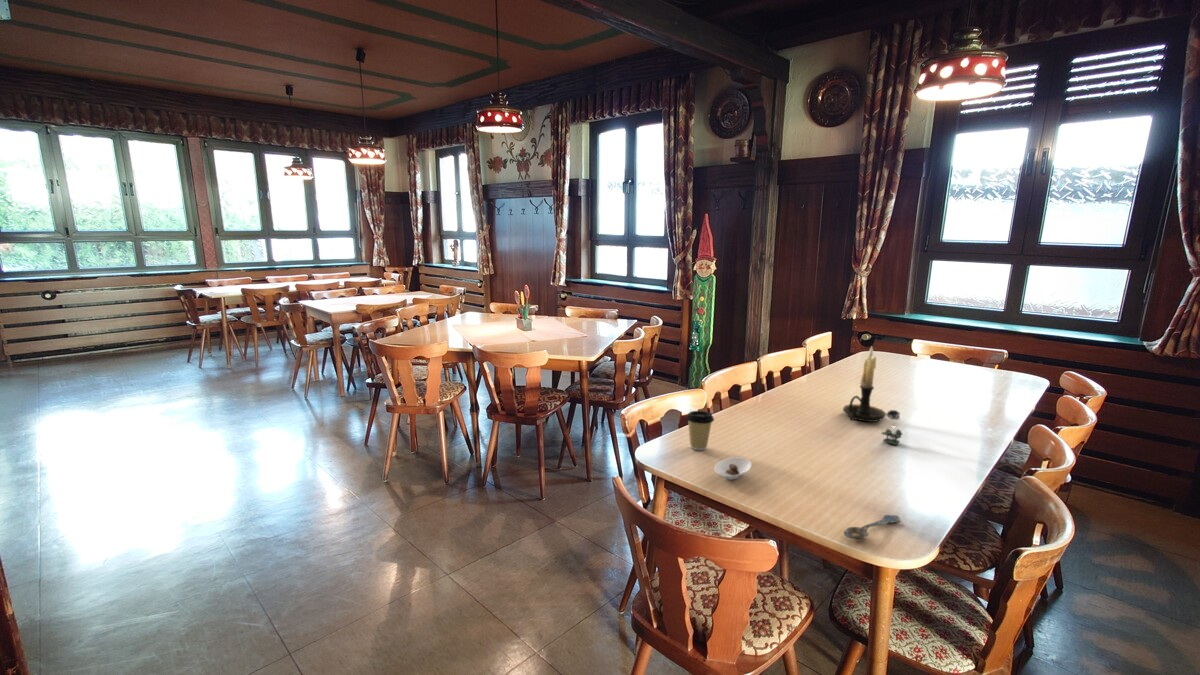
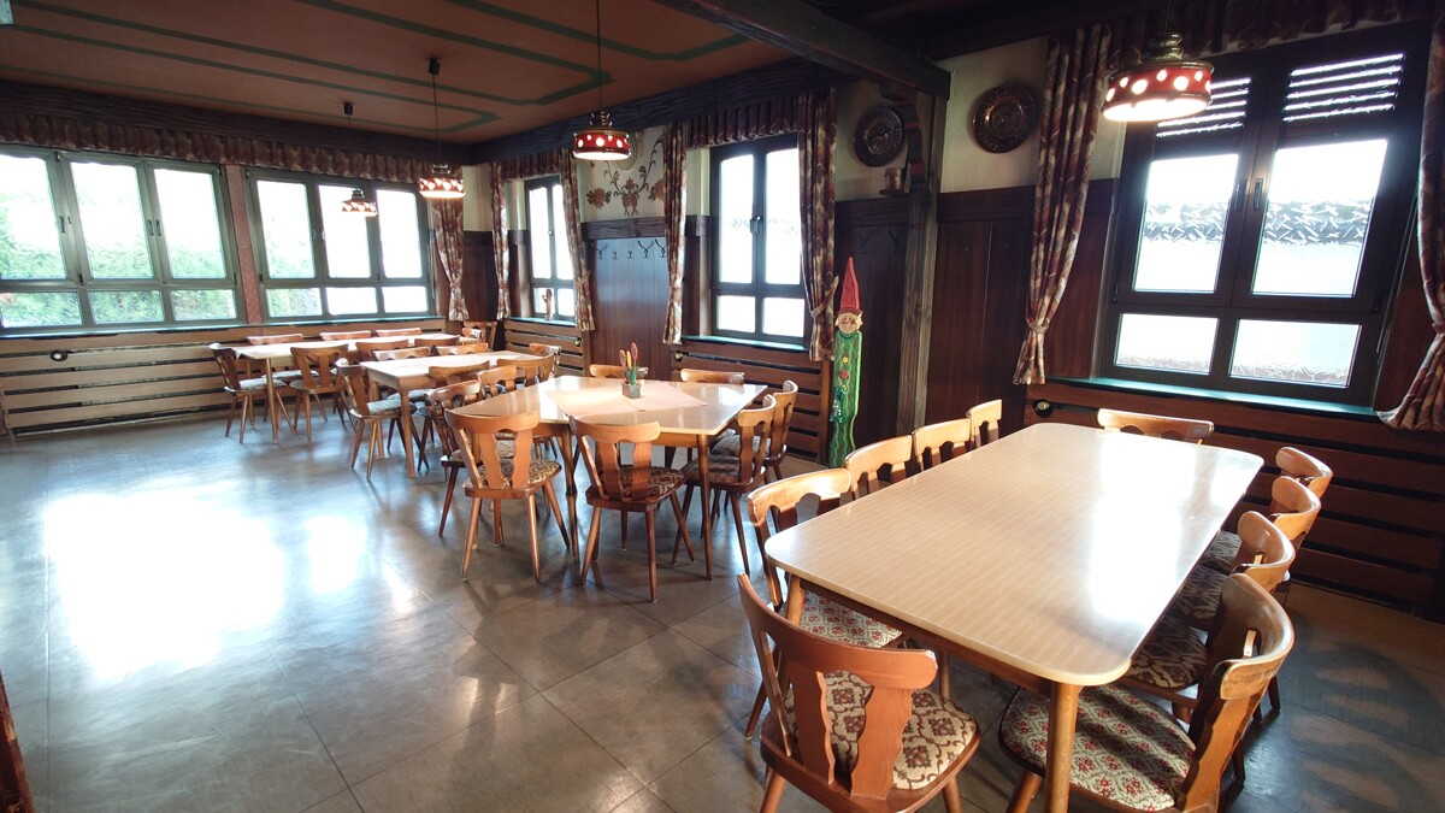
- coffee cup (699, 430)
- spoon (872, 525)
- saucer (732, 469)
- flower (891, 423)
- candle holder (864, 382)
